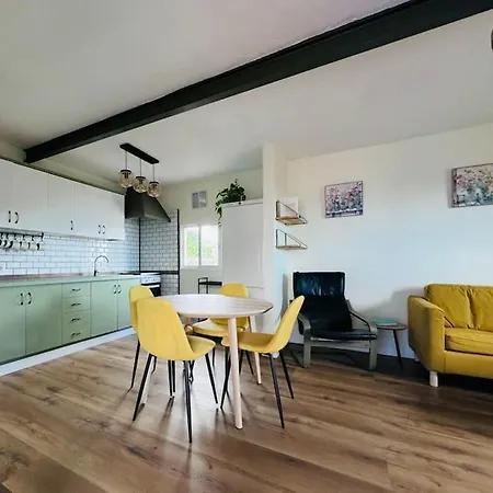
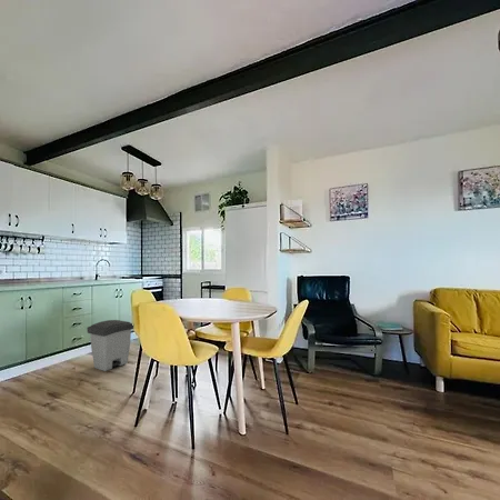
+ trash can (110, 343)
